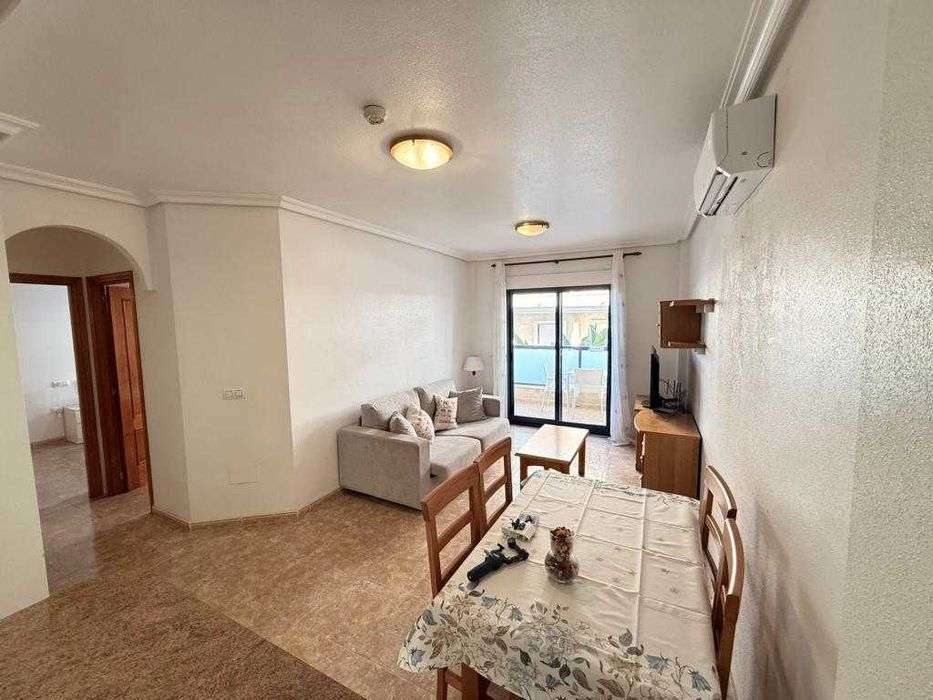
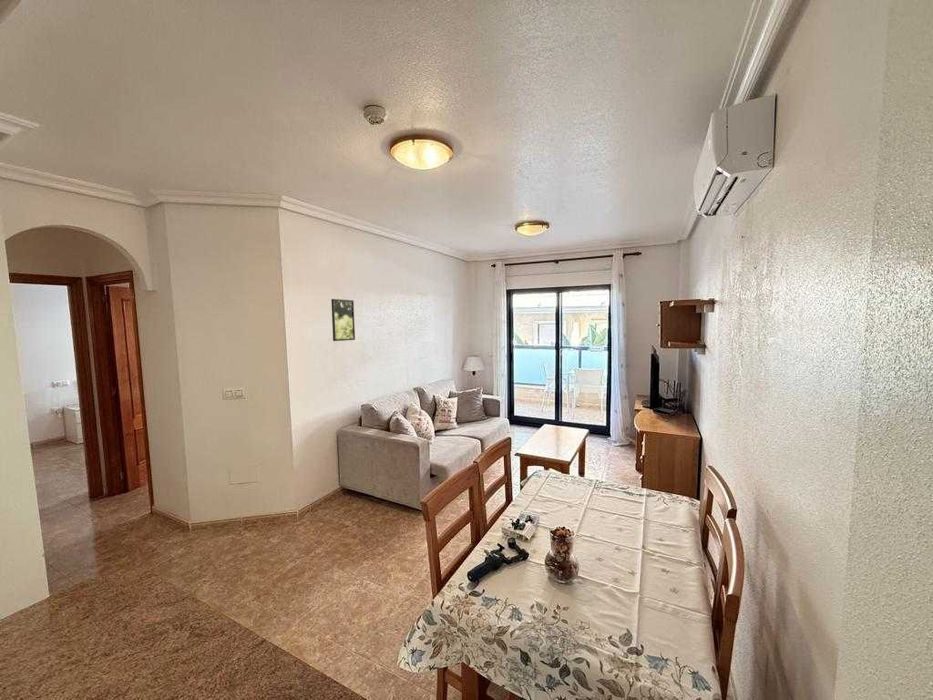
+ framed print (343, 320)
